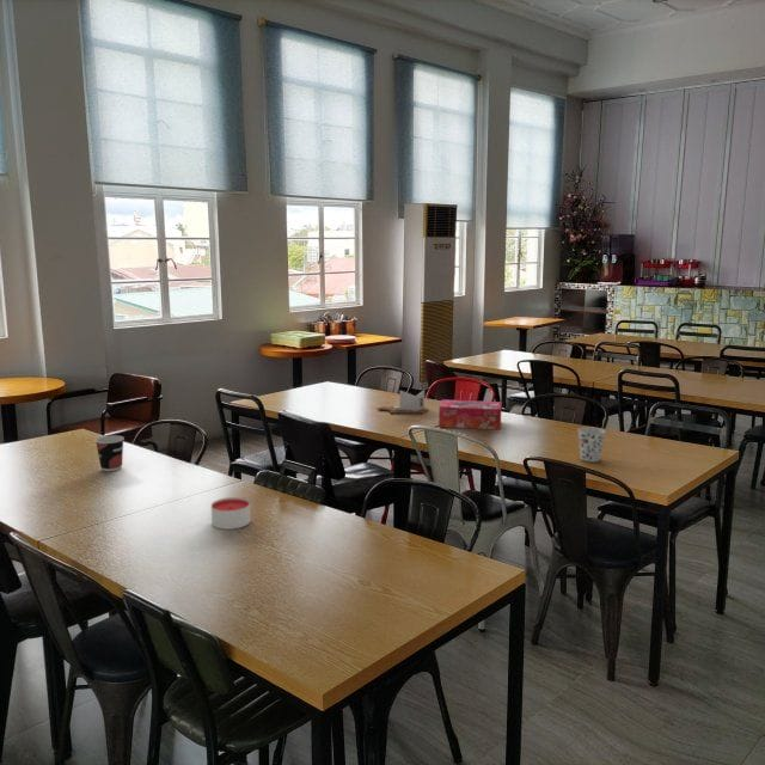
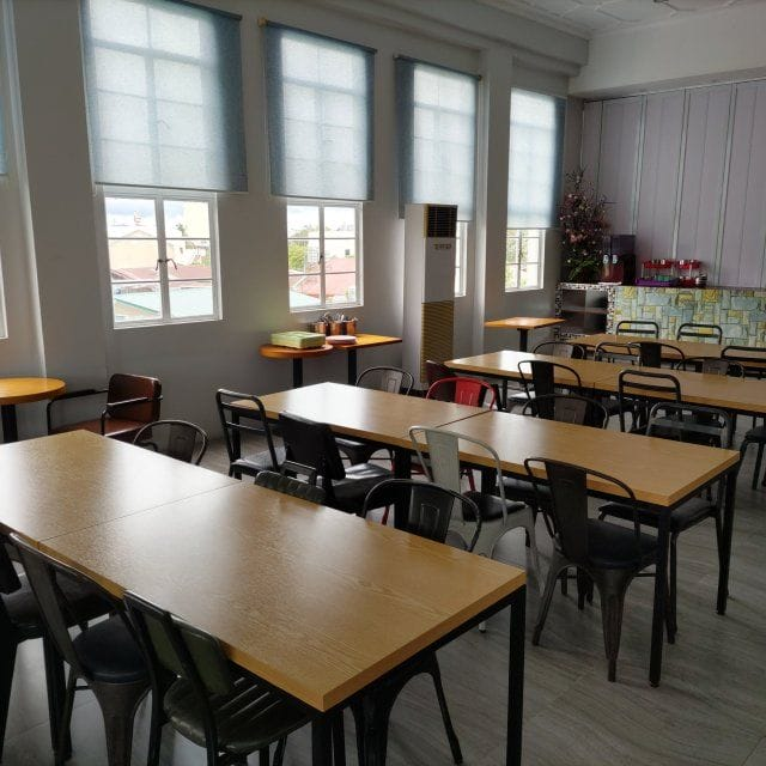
- tissue box (470, 414)
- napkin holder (404, 399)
- cup (590, 445)
- cup (110, 453)
- candle (231, 512)
